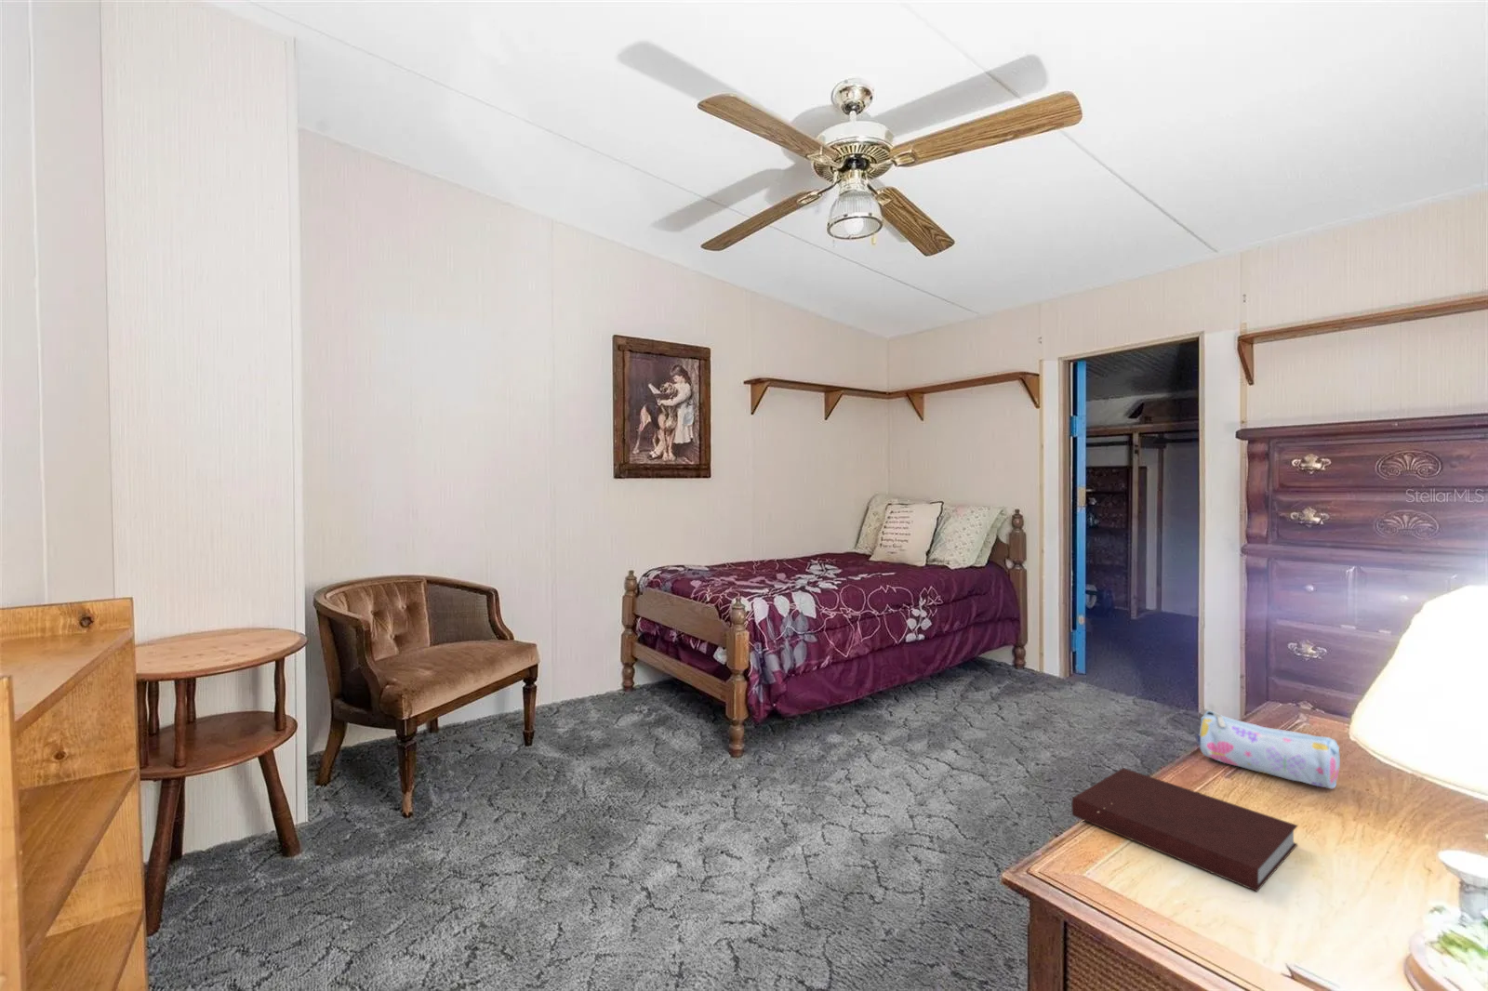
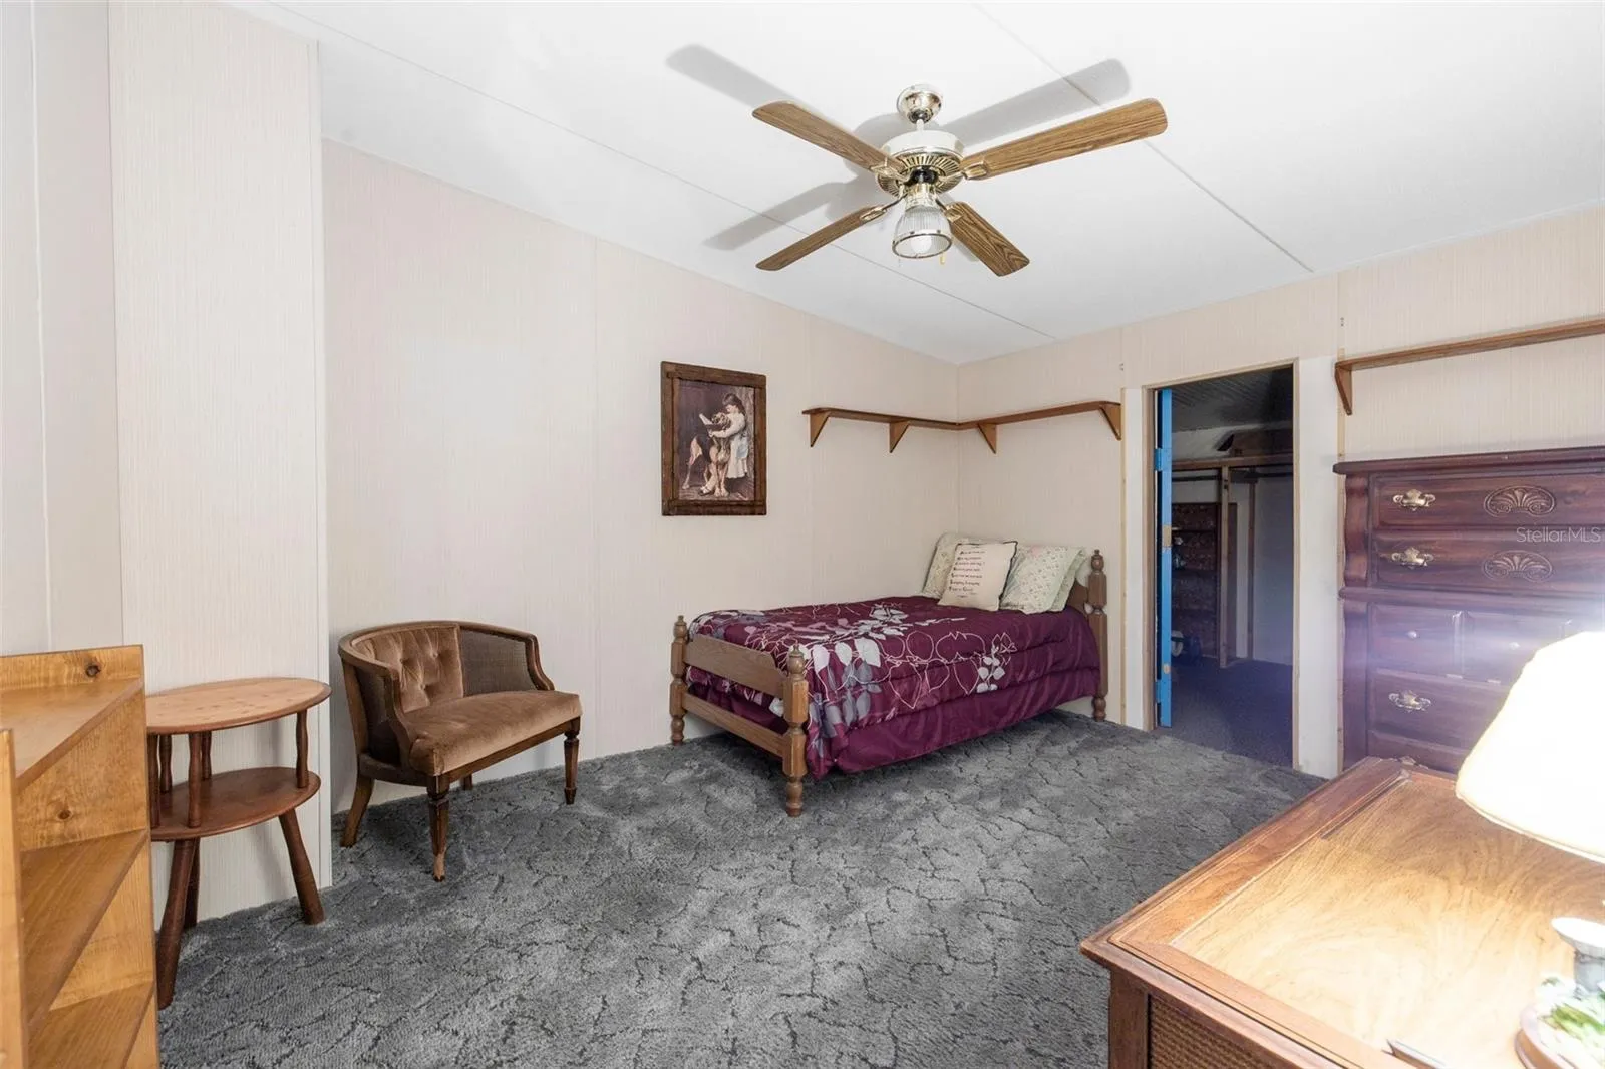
- notebook (1179, 820)
- pencil case (1266, 747)
